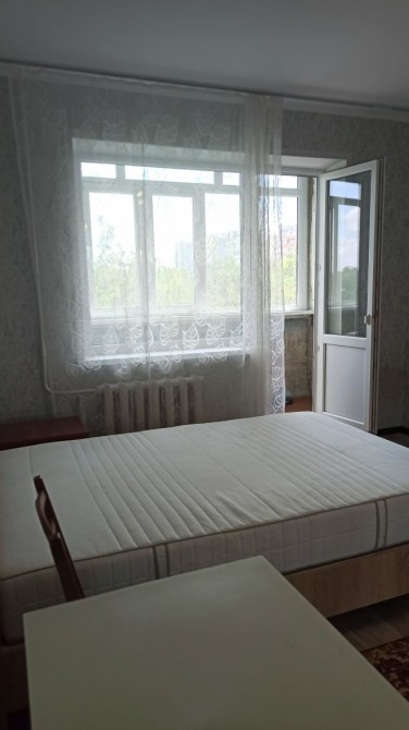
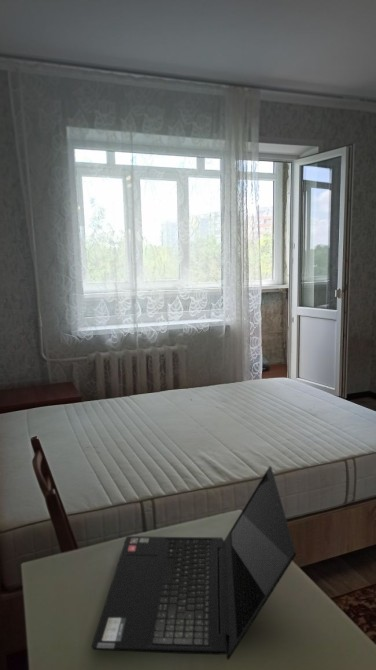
+ laptop computer (194, 546)
